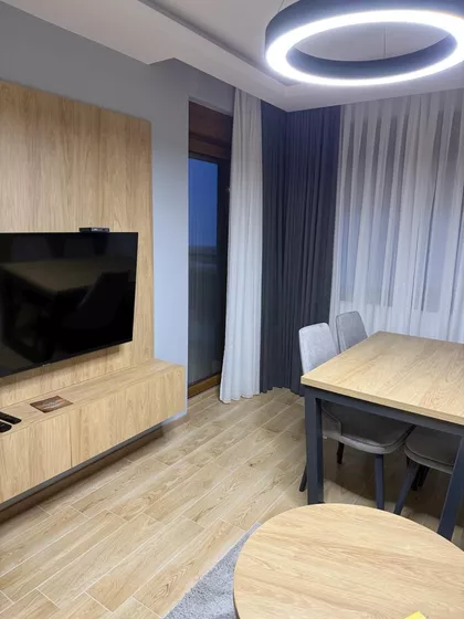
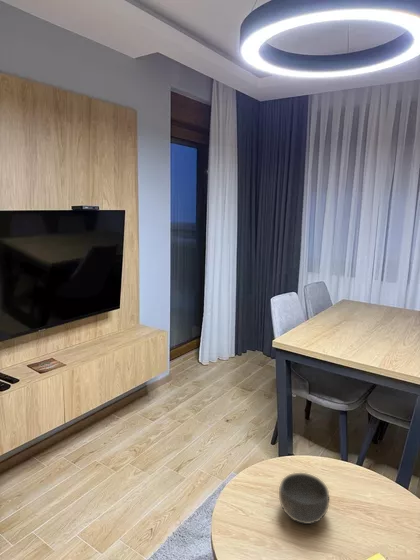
+ bowl (303, 500)
